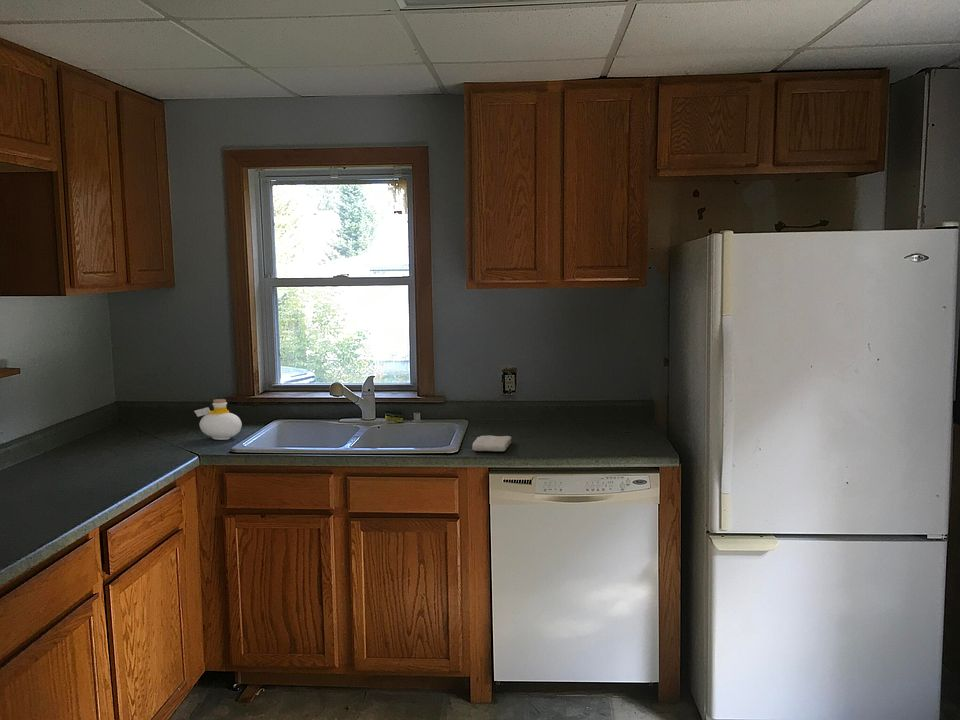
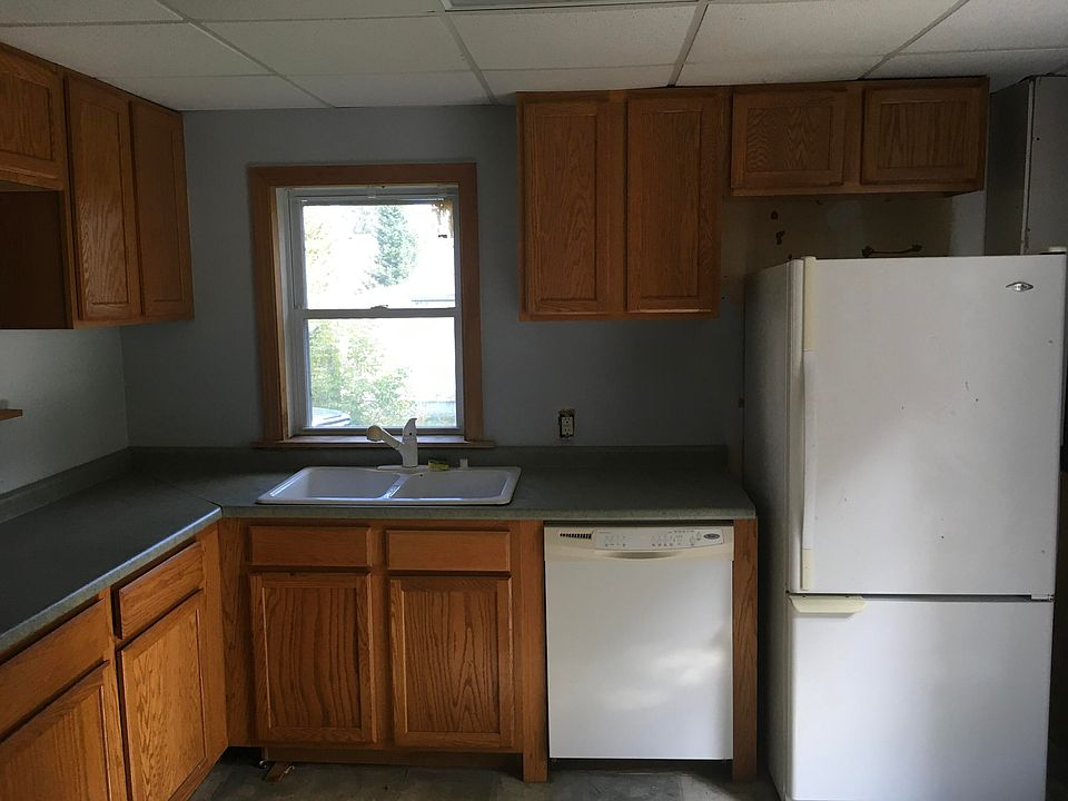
- washcloth (492, 442)
- bottle (217, 419)
